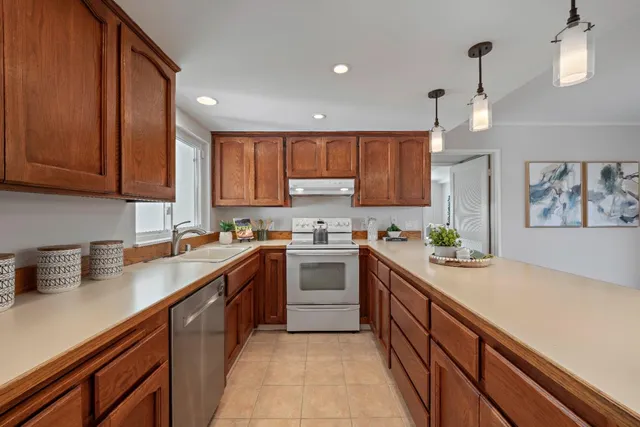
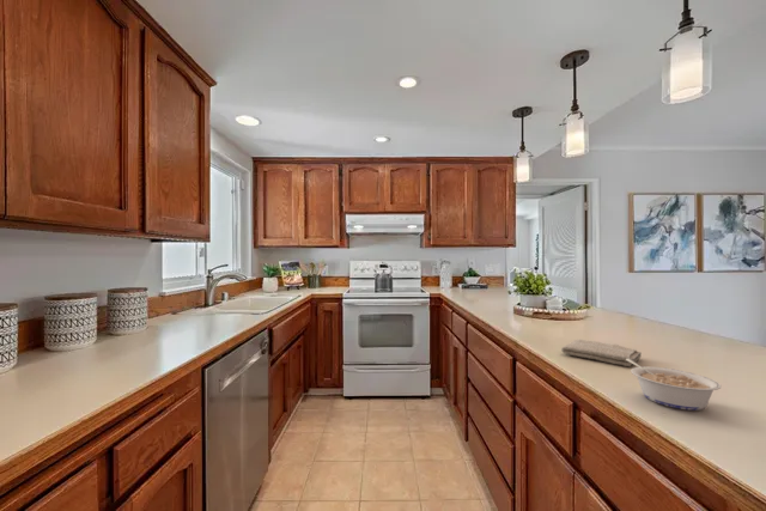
+ legume (669, 385)
+ washcloth (600, 351)
